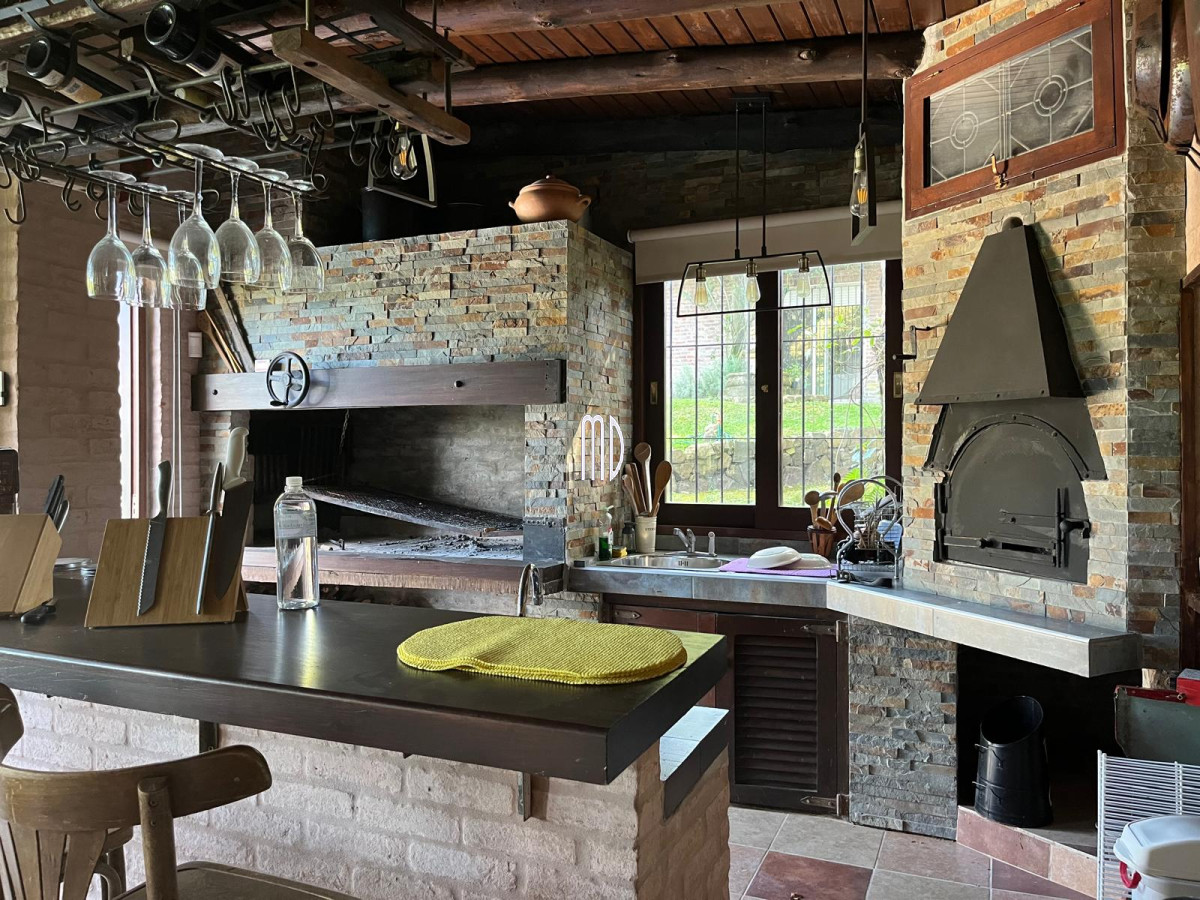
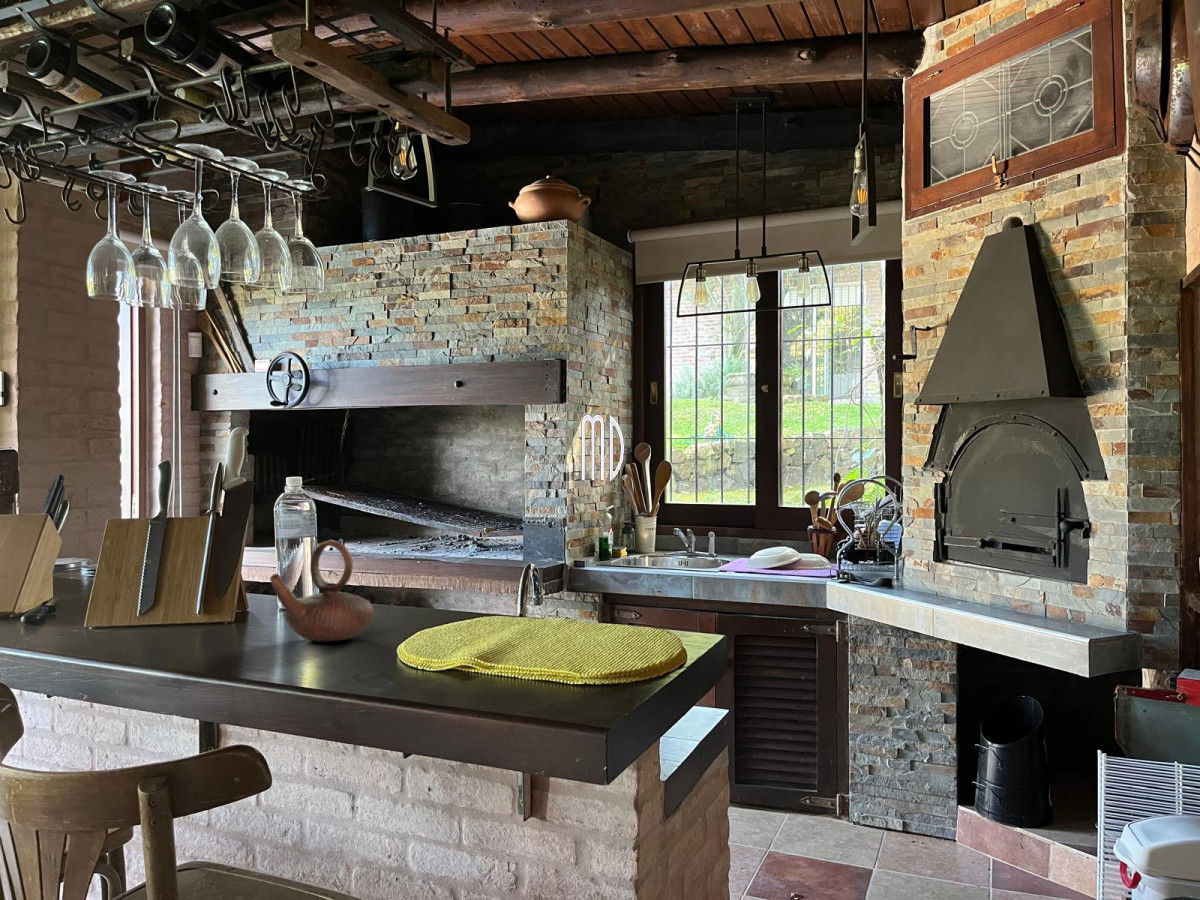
+ teapot (320, 593)
